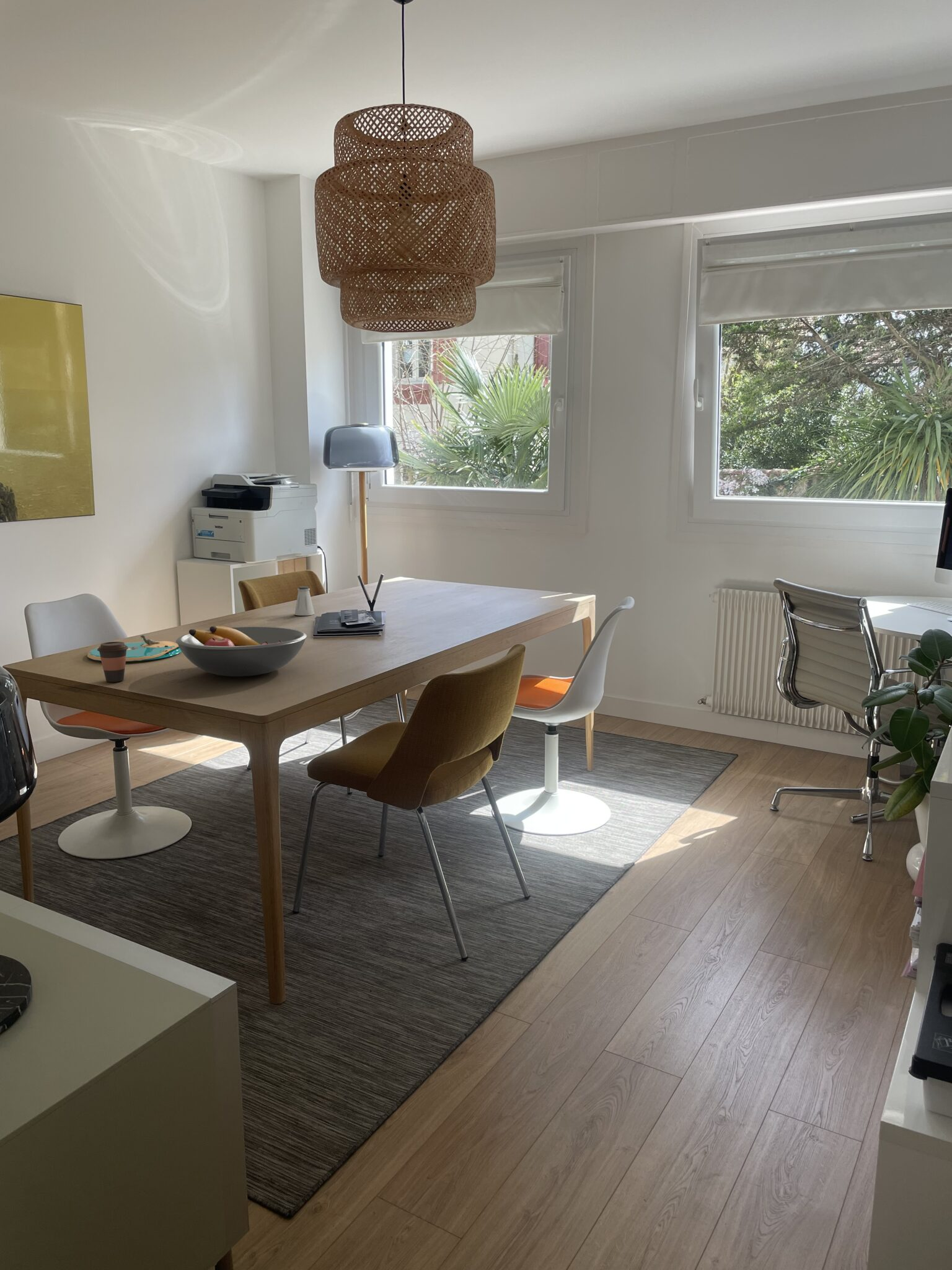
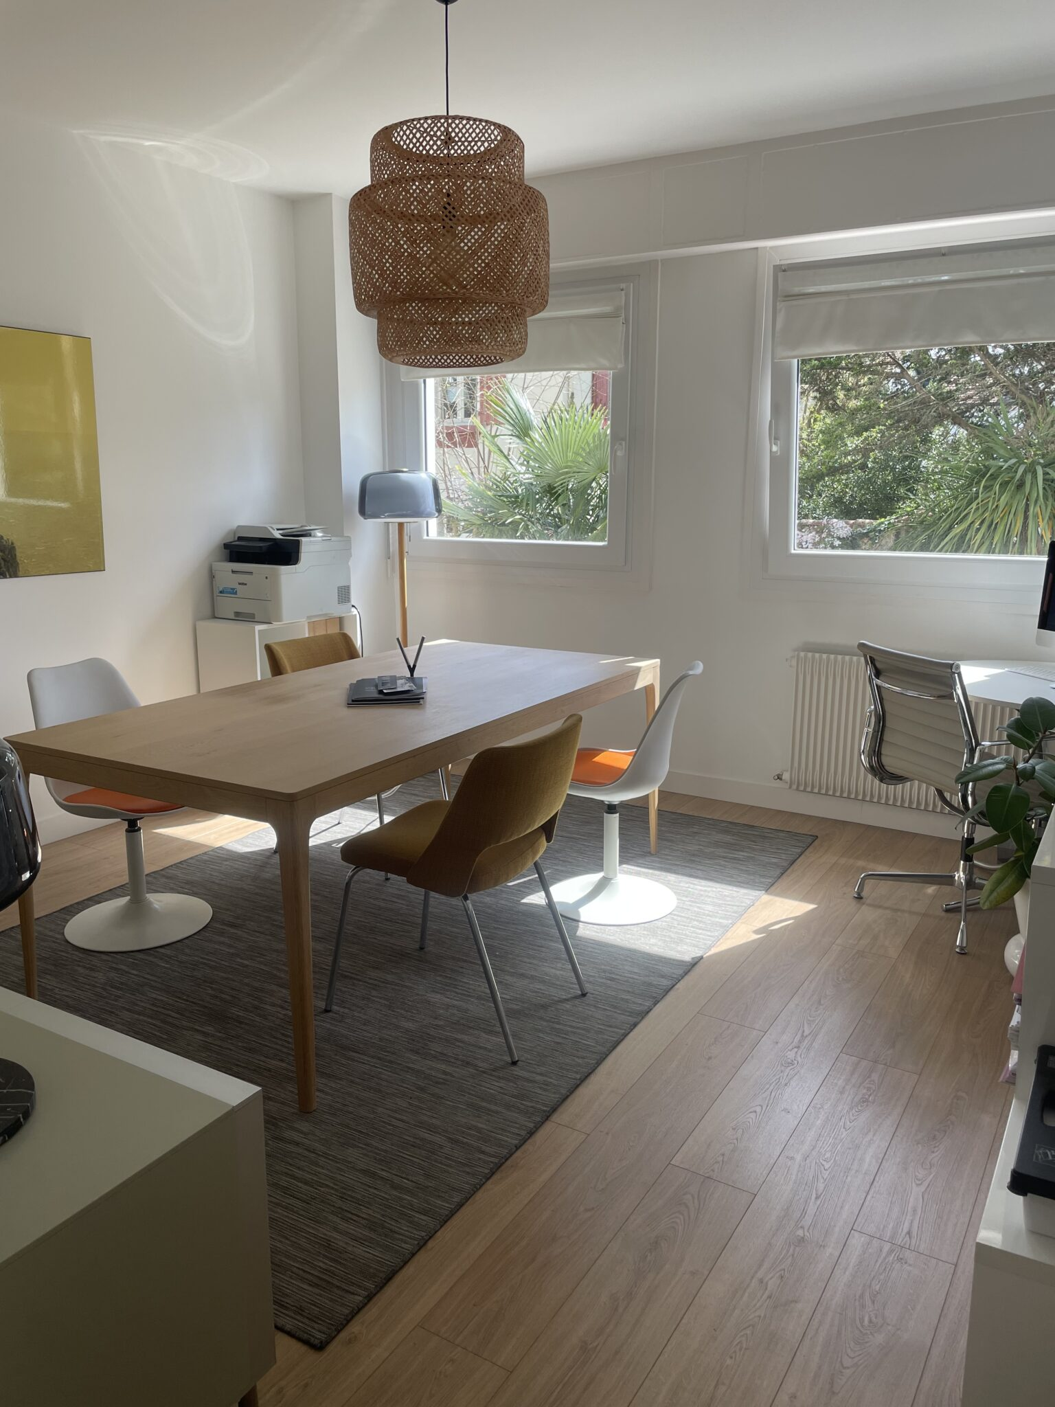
- fruit bowl (242, 649)
- coffee cup (113, 662)
- plate (134, 645)
- saltshaker (304, 600)
